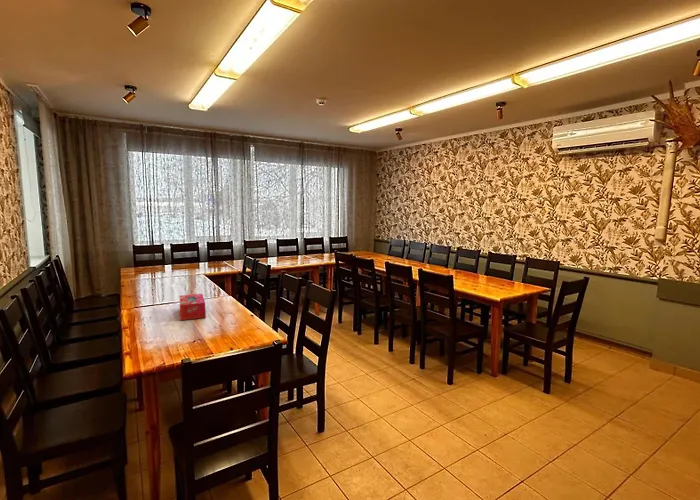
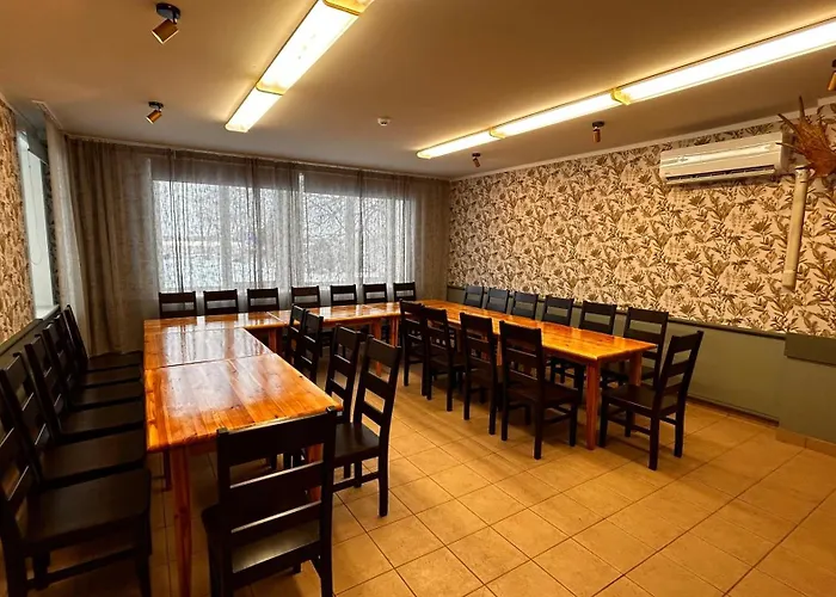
- tissue box (192, 306)
